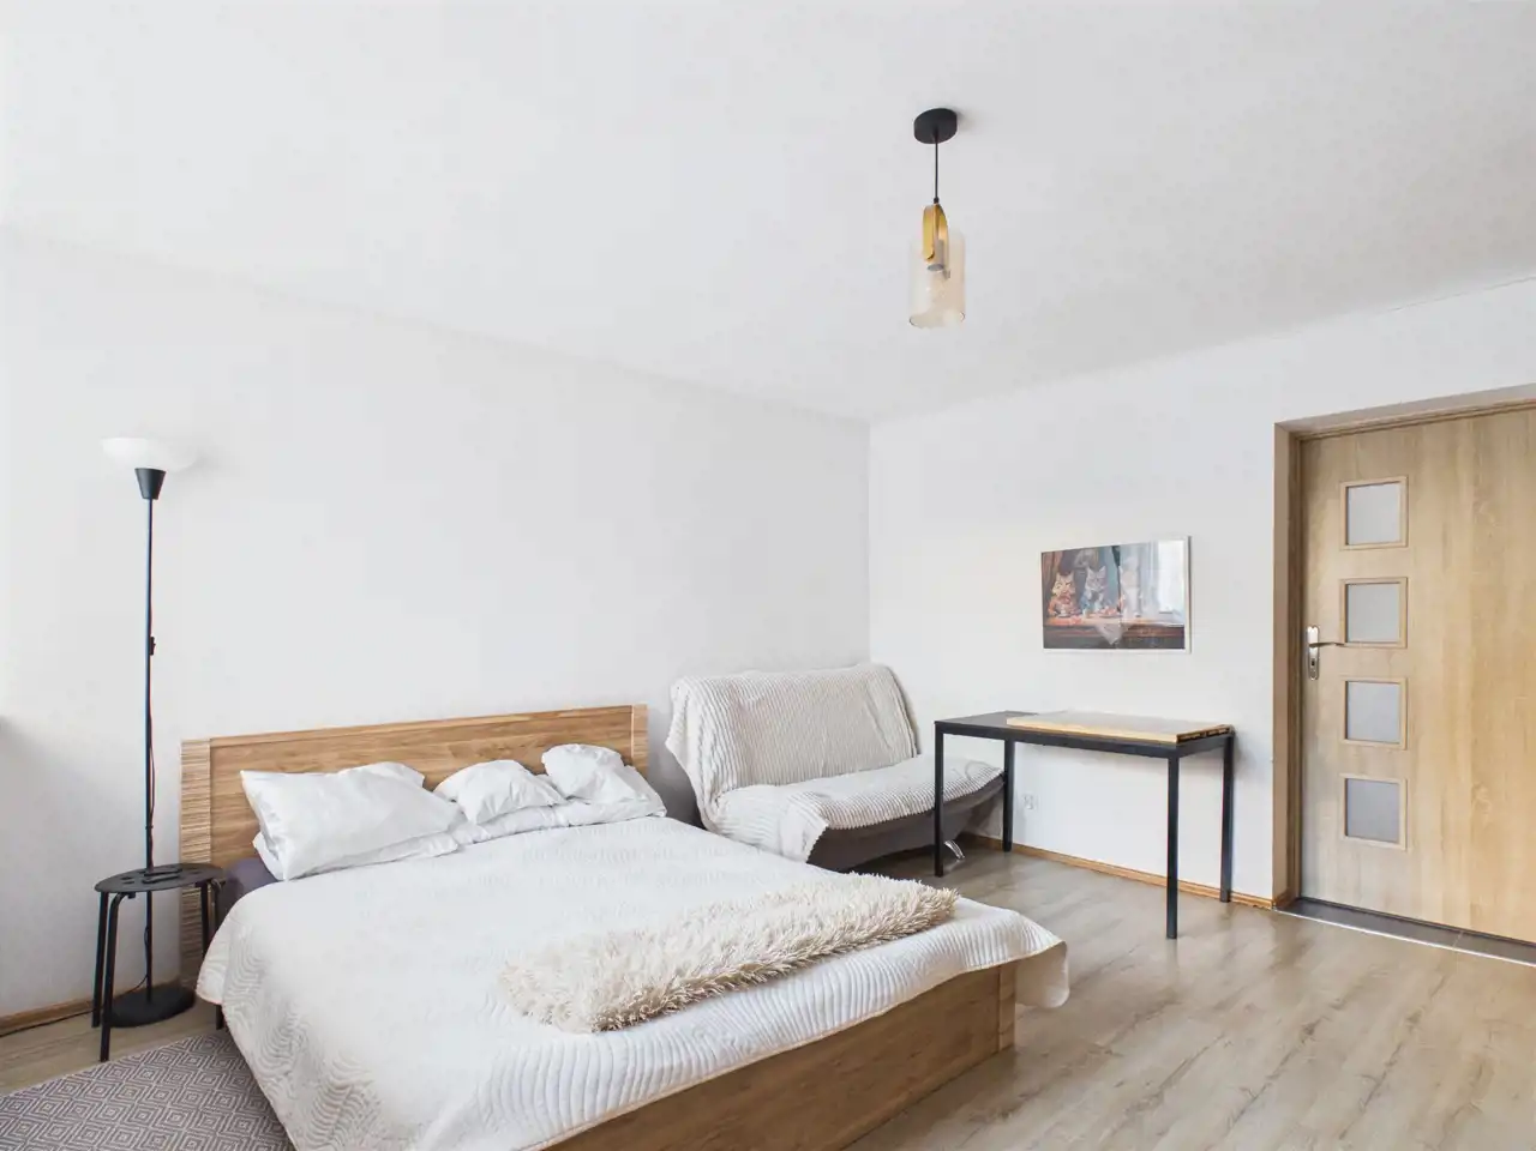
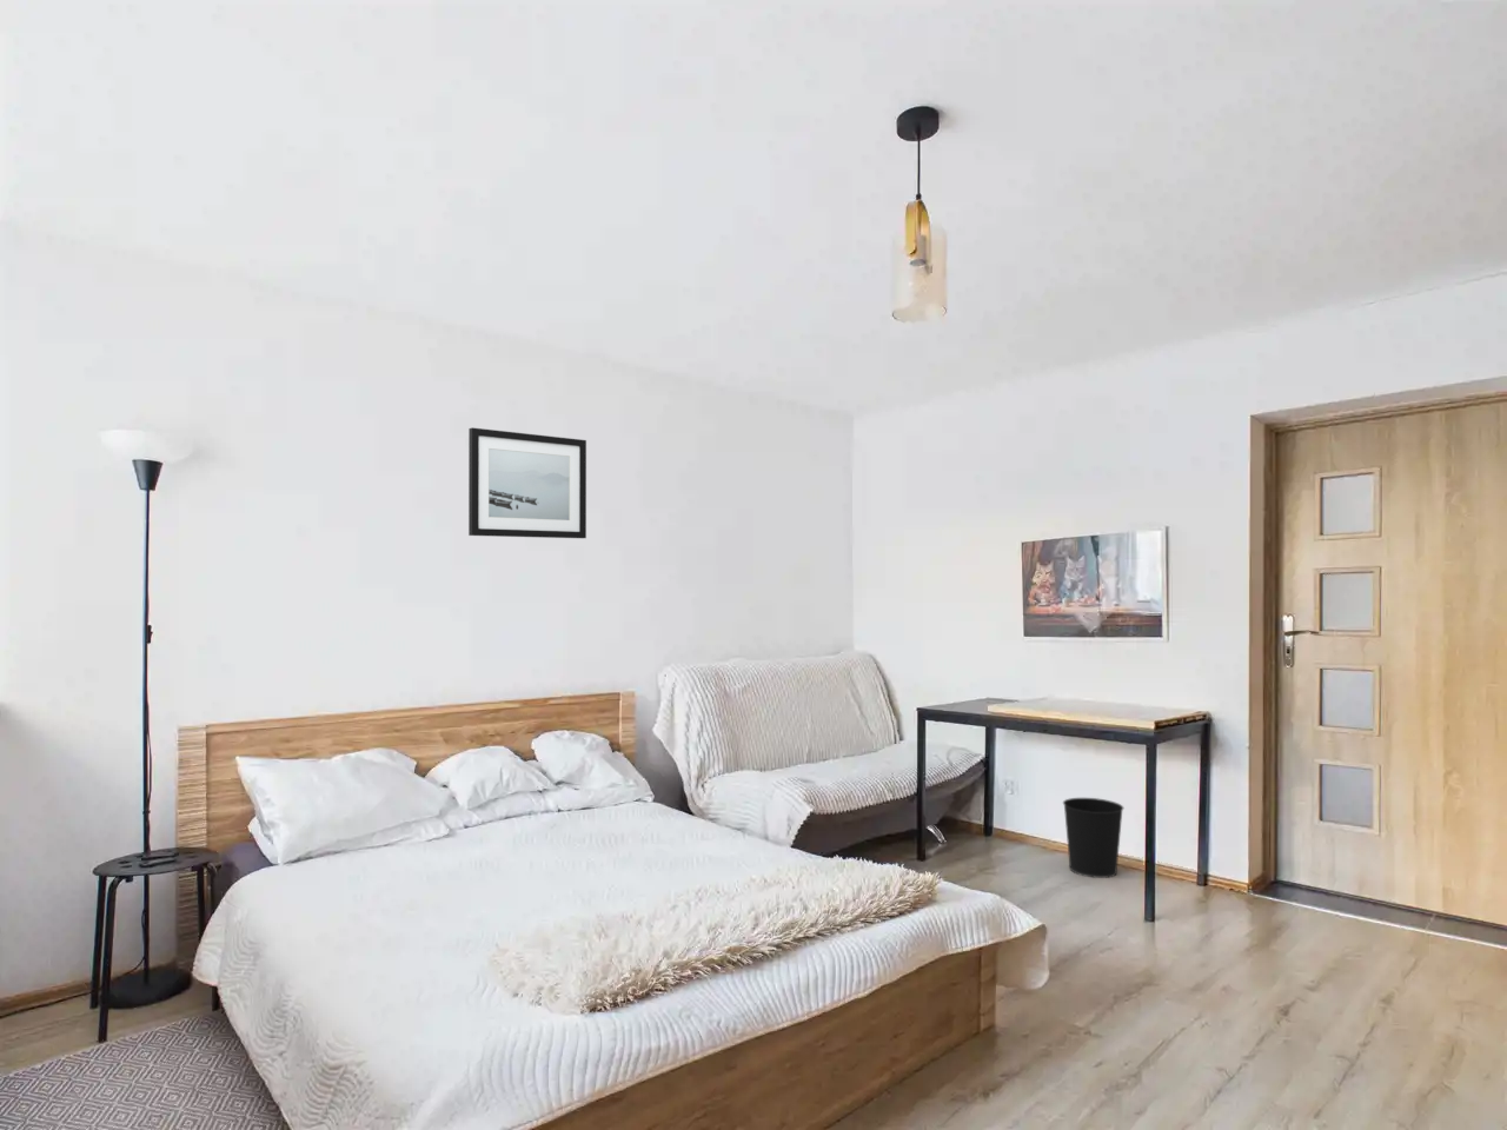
+ wall art (529, 485)
+ wastebasket (1093, 837)
